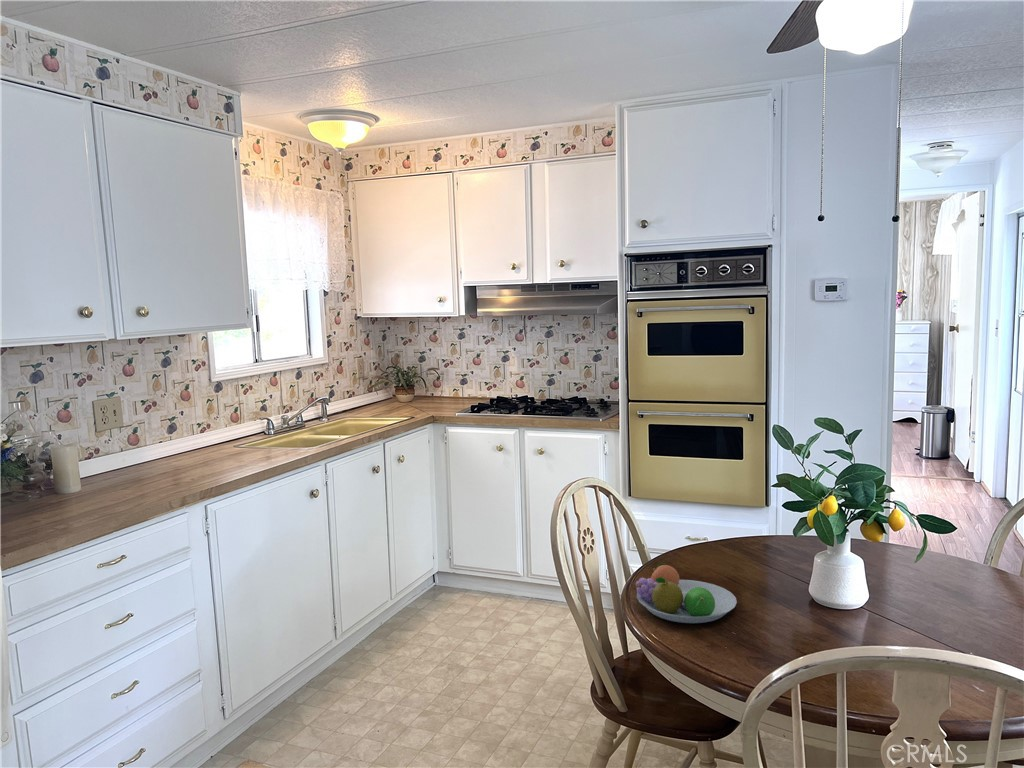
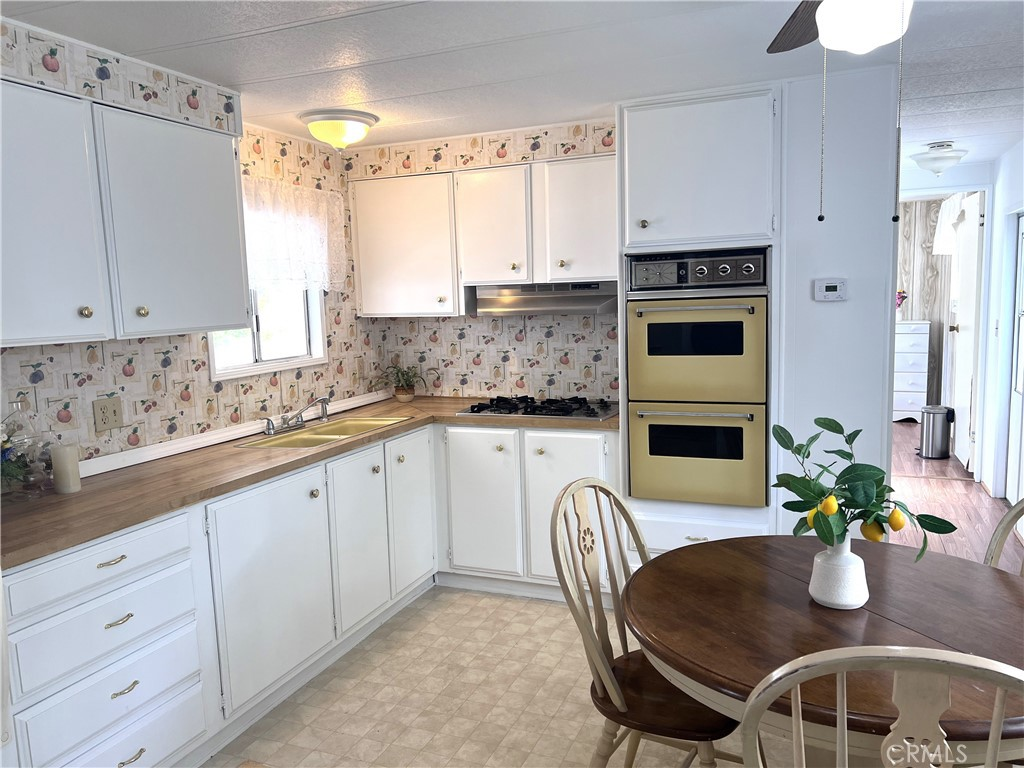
- fruit bowl (685, 589)
